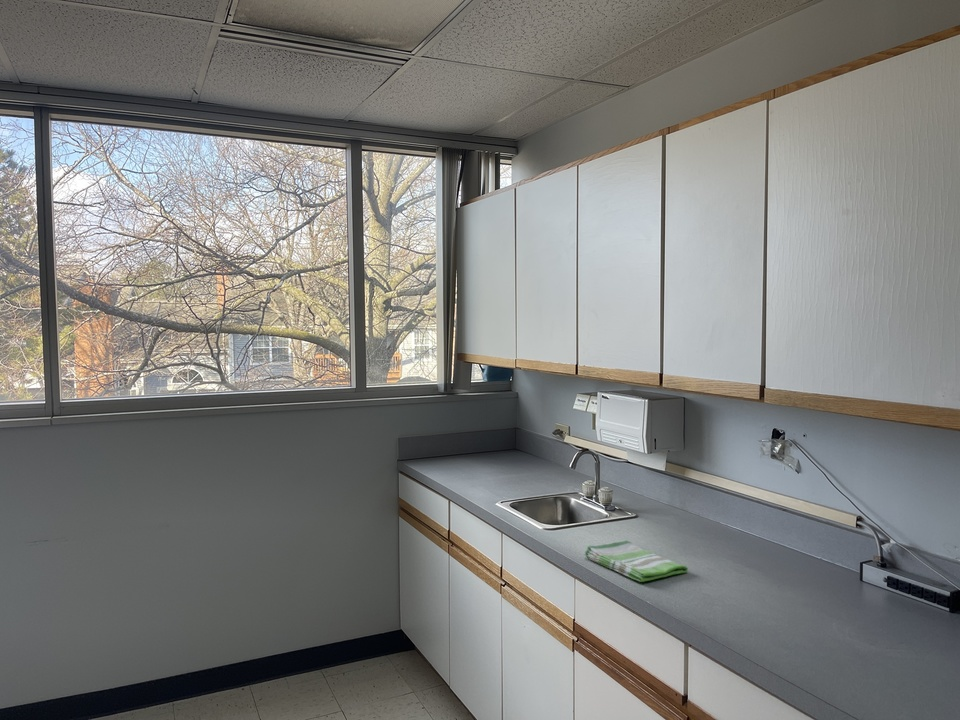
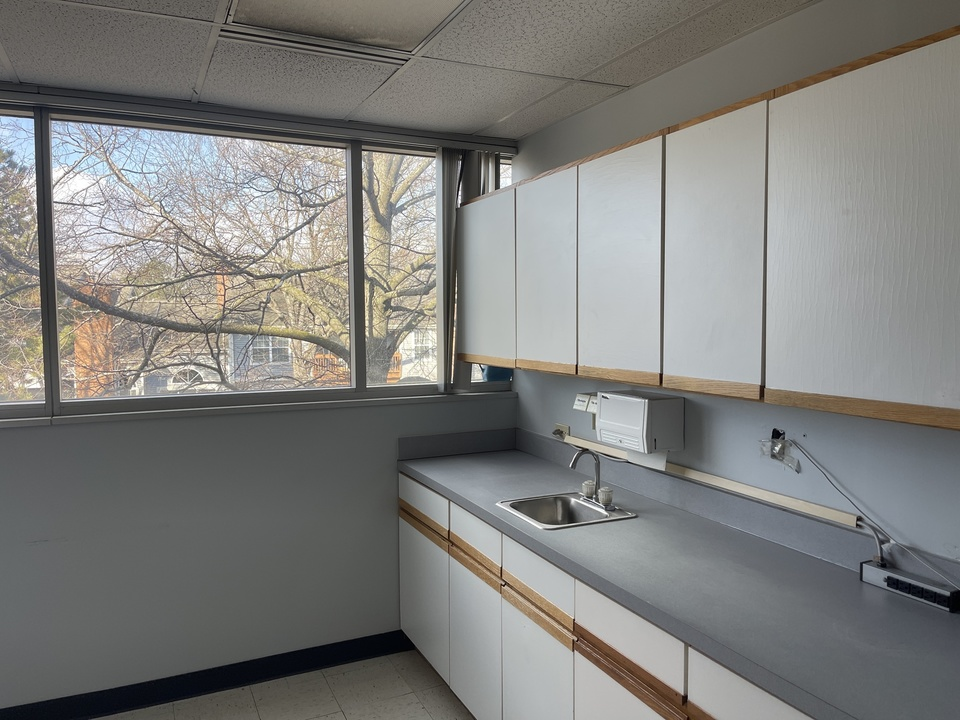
- dish towel (634, 558)
